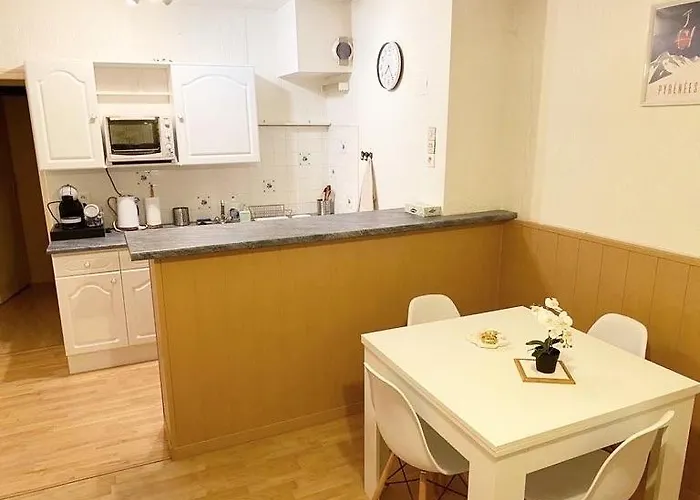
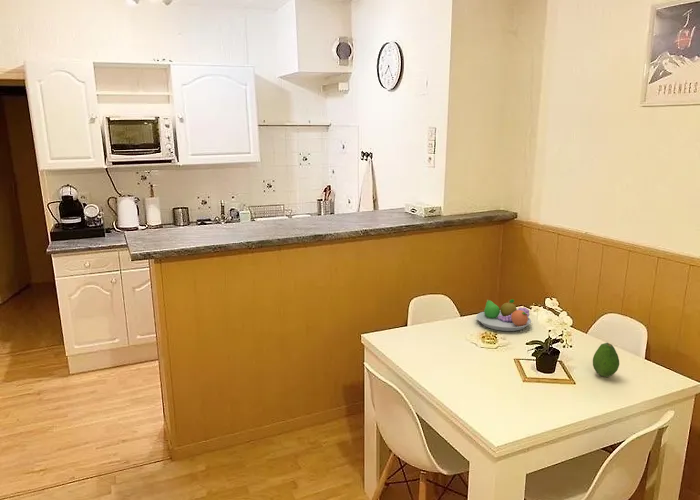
+ fruit bowl (503, 312)
+ fruit (606, 359)
